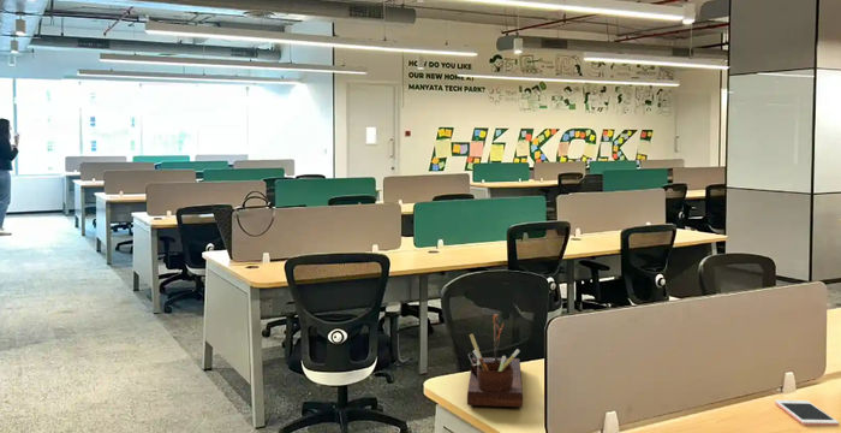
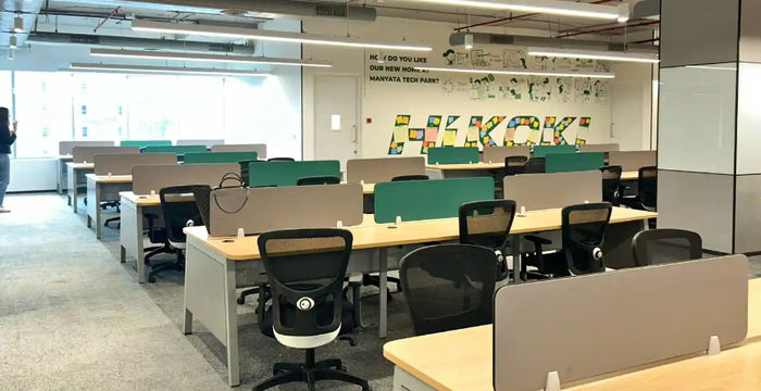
- cell phone (805, 413)
- desk organizer (494, 356)
